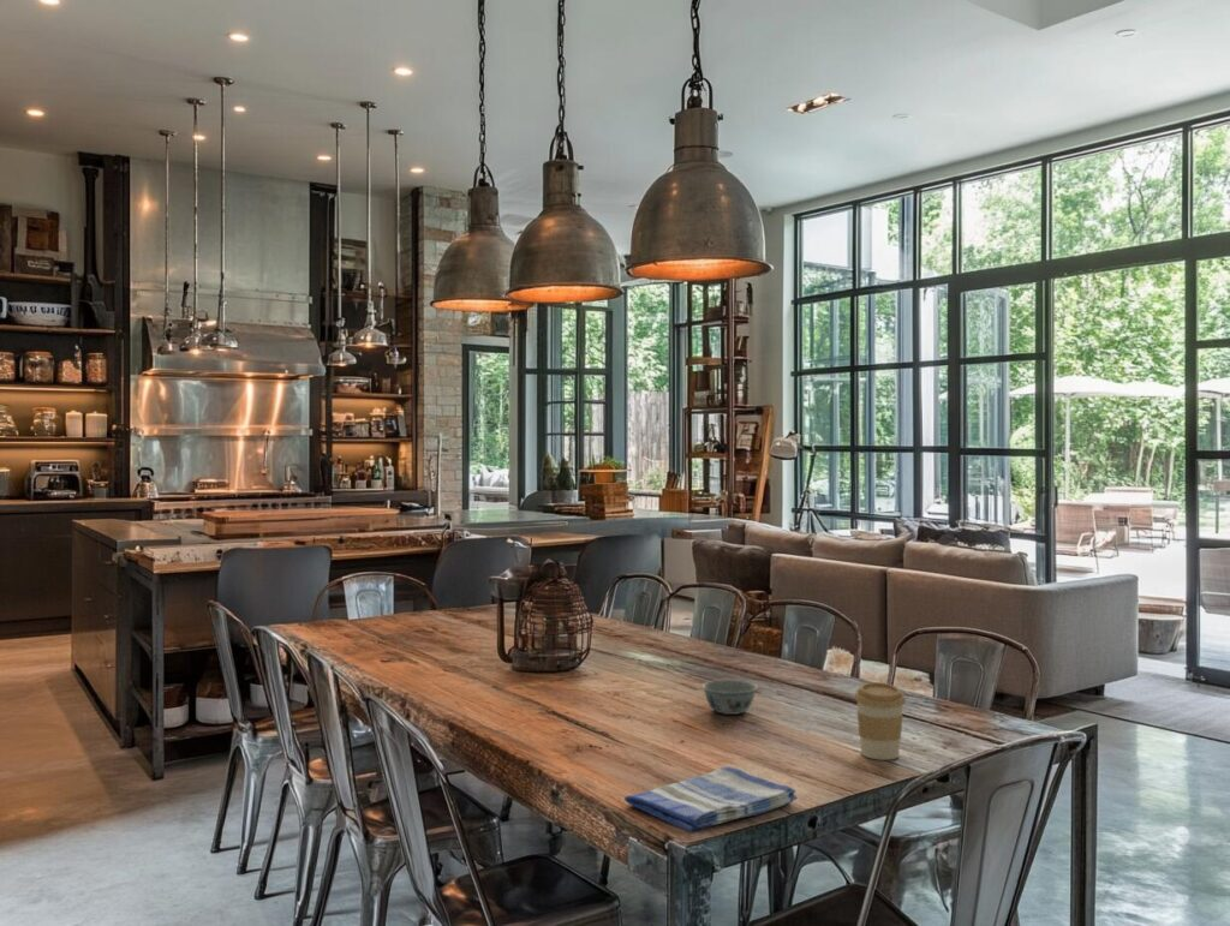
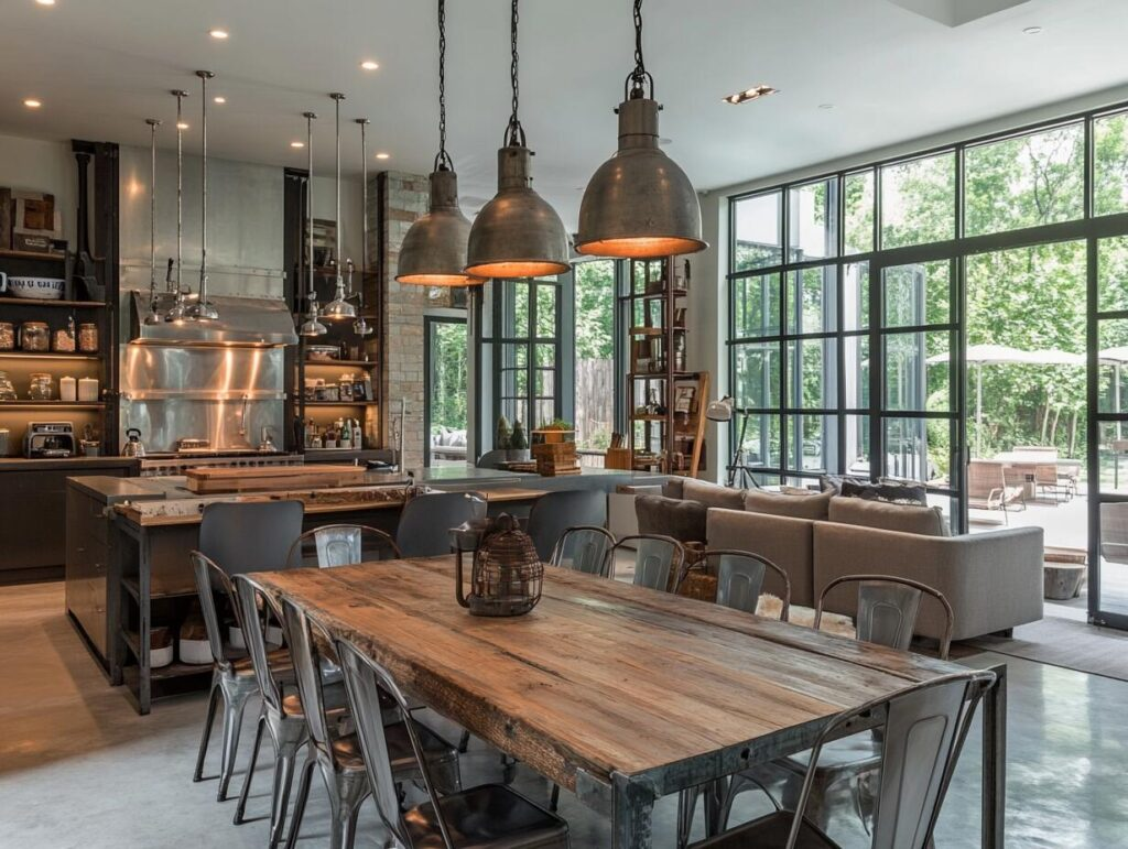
- coffee cup (879, 719)
- dish towel (711, 795)
- bowl (729, 698)
